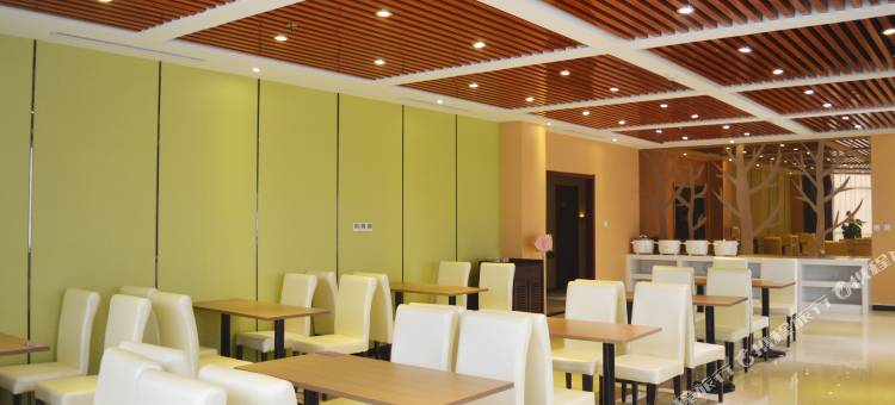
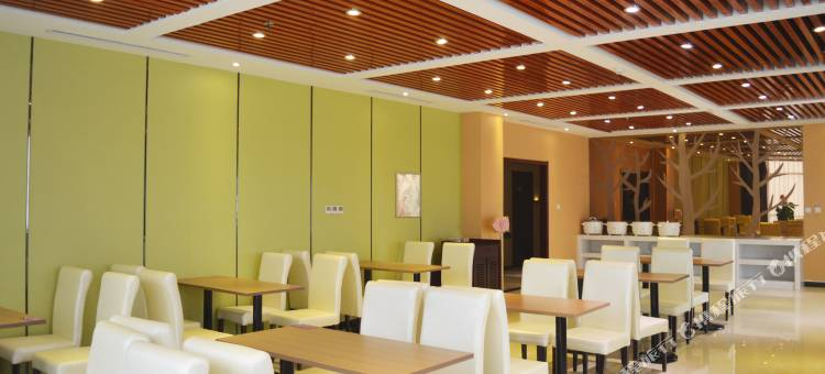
+ wall art (408, 195)
